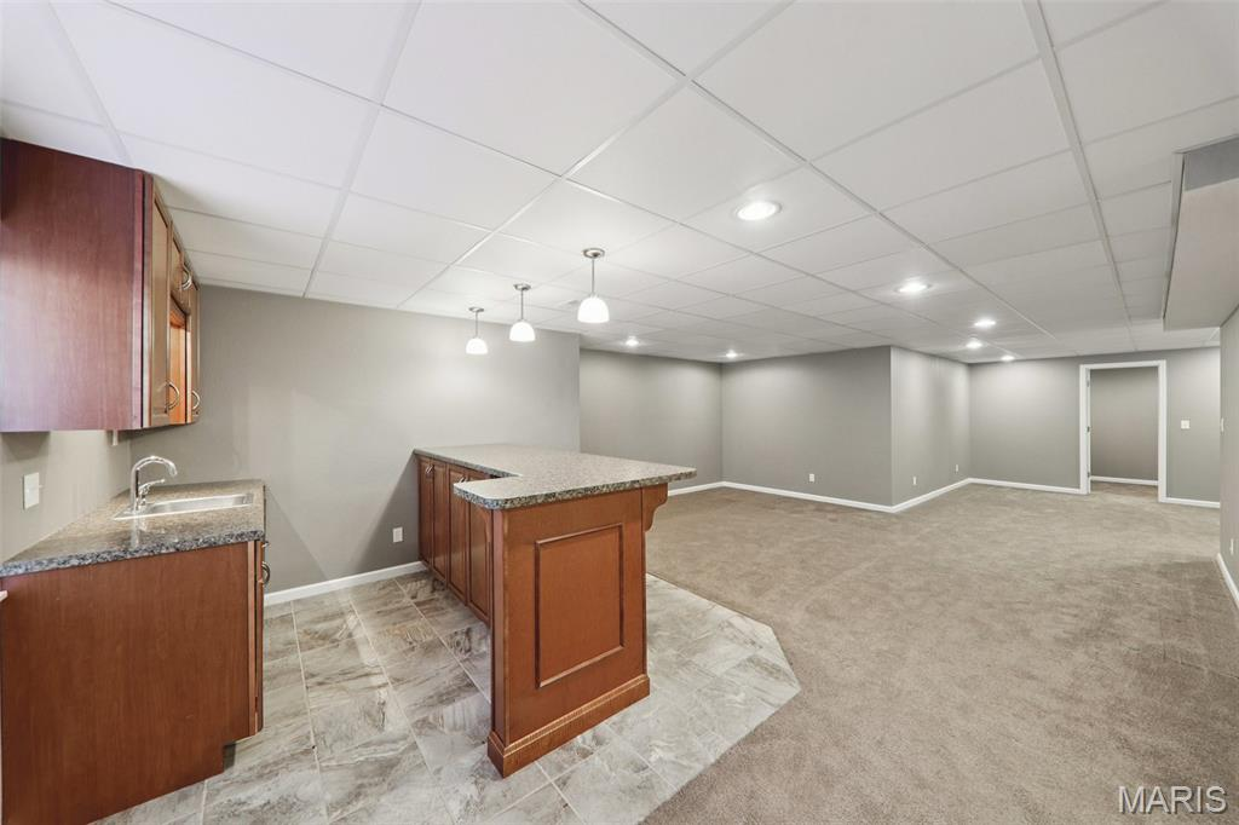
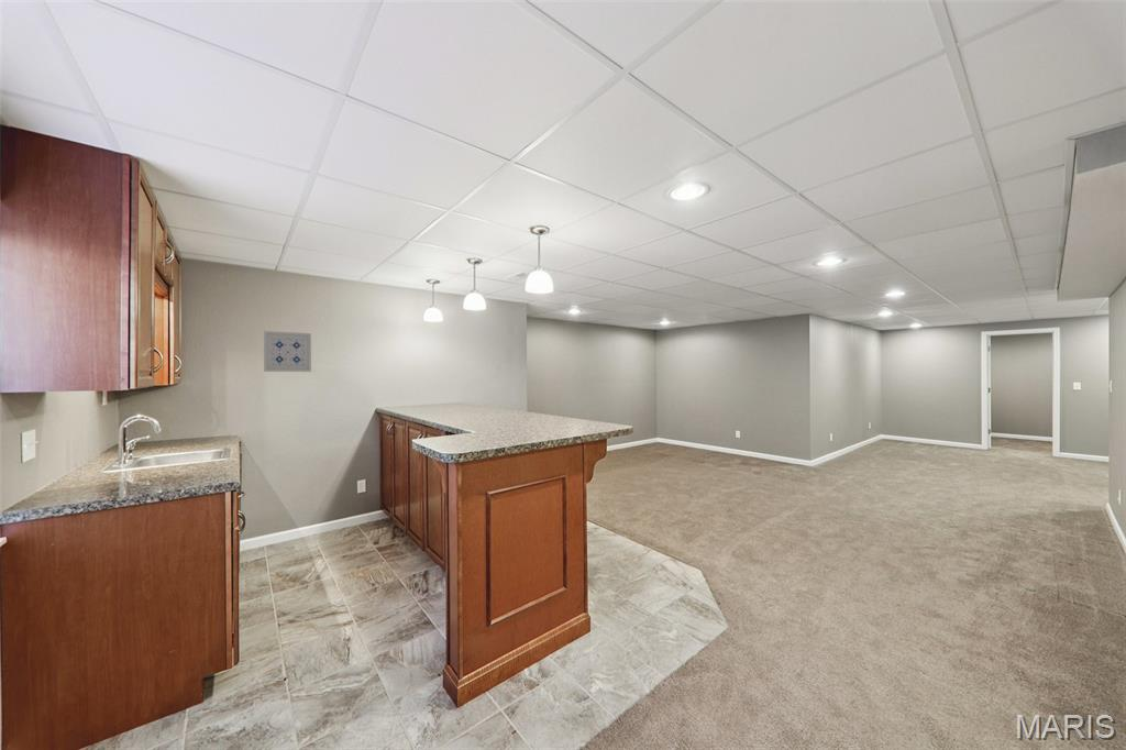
+ wall art (288, 352)
